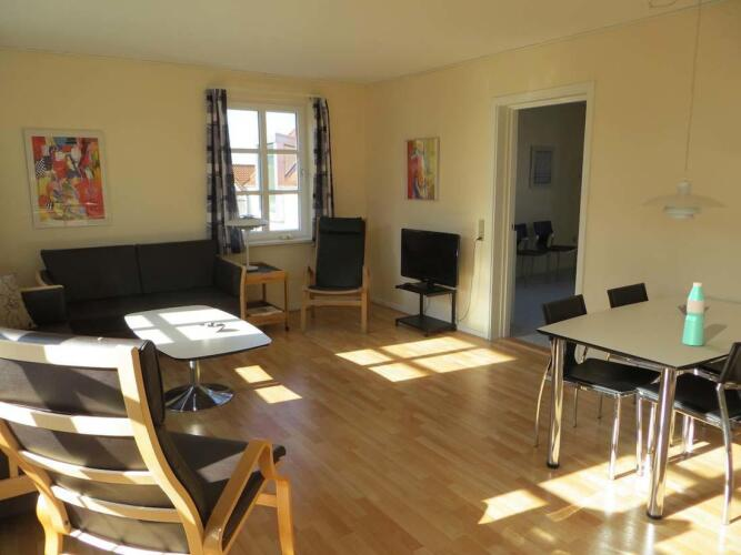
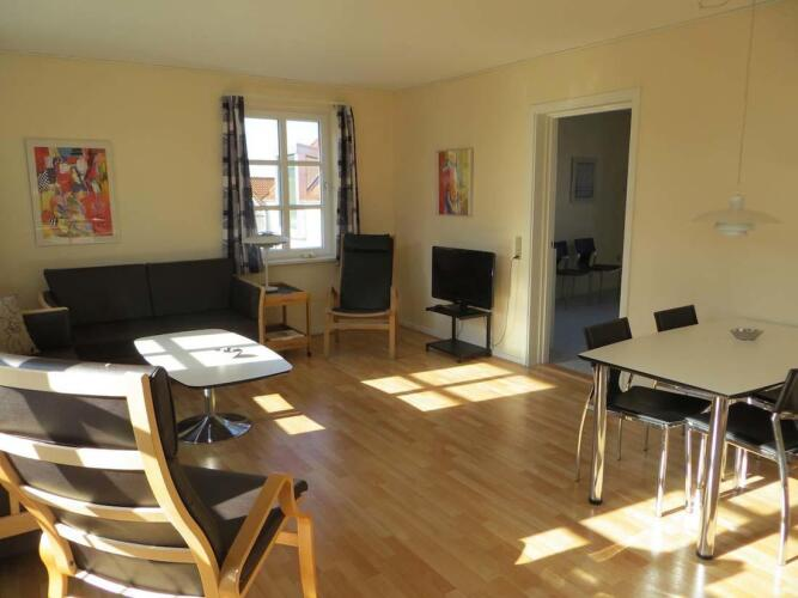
- water bottle (694, 313)
